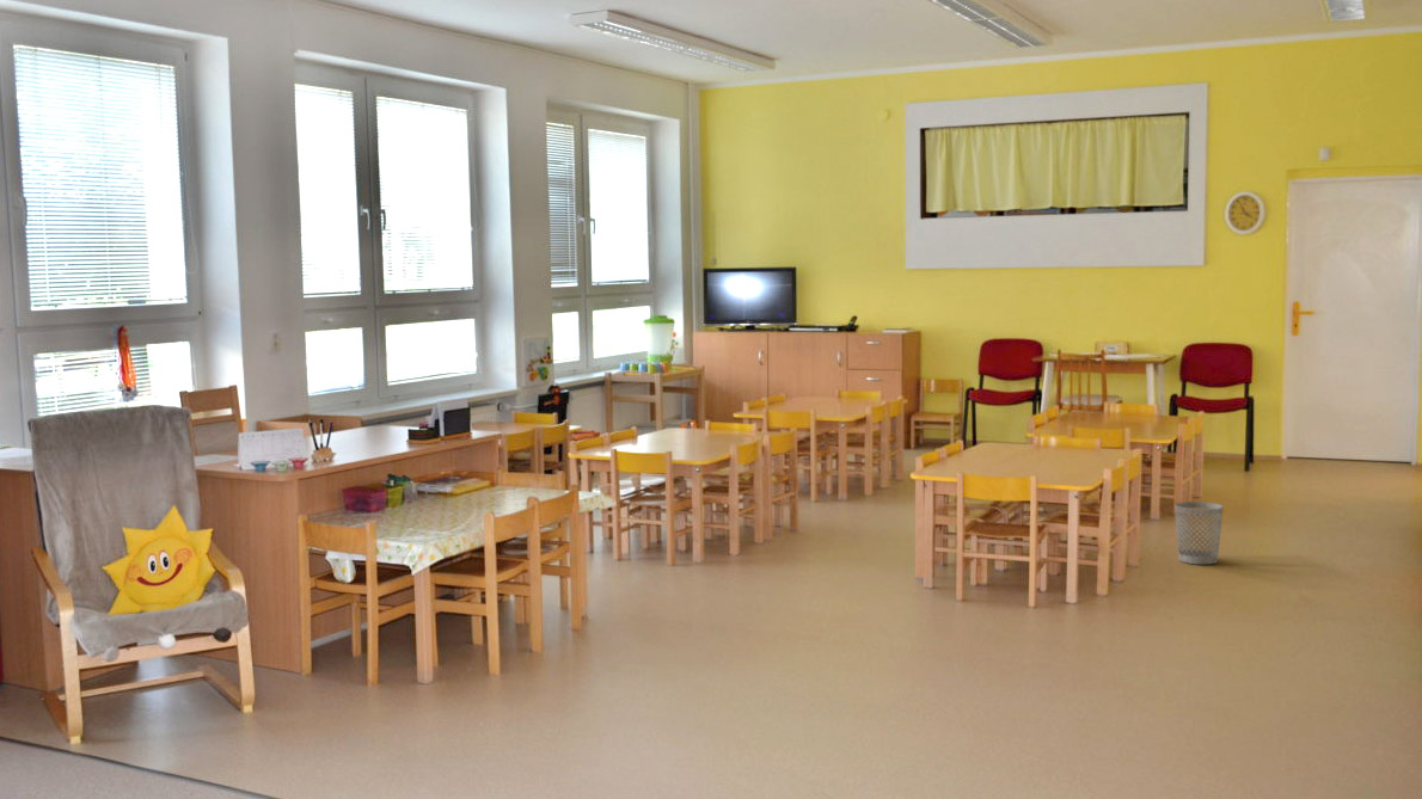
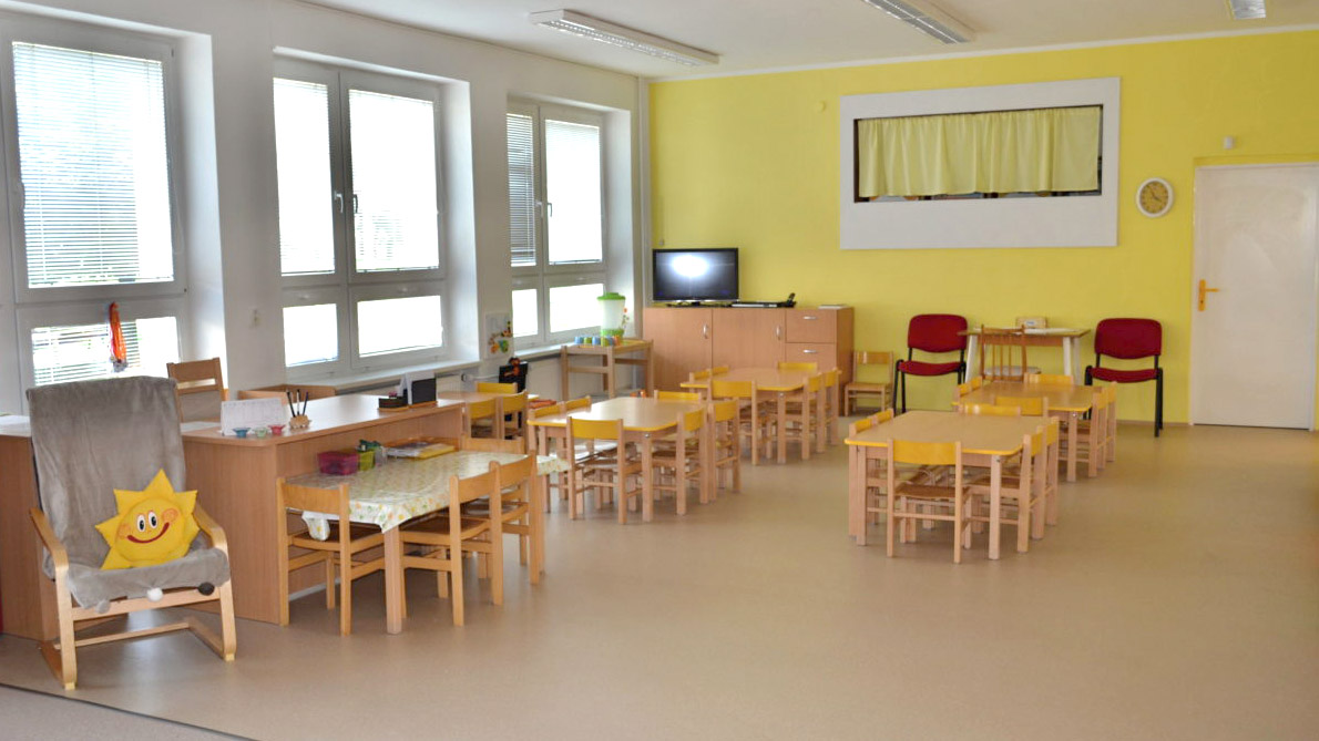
- wastebasket (1199, 533)
